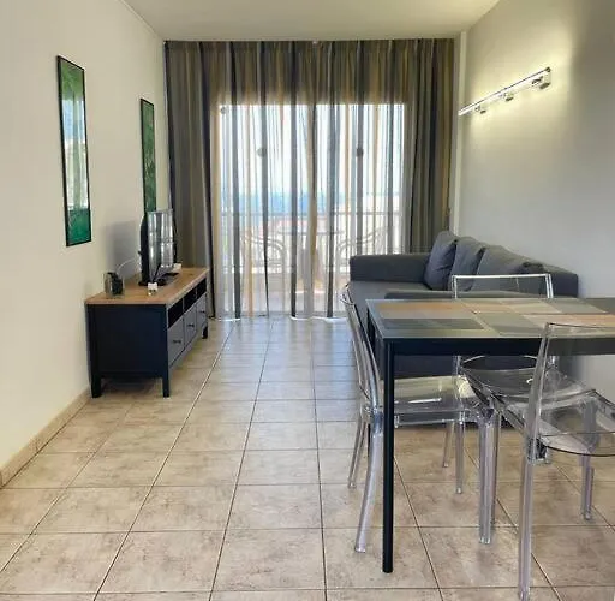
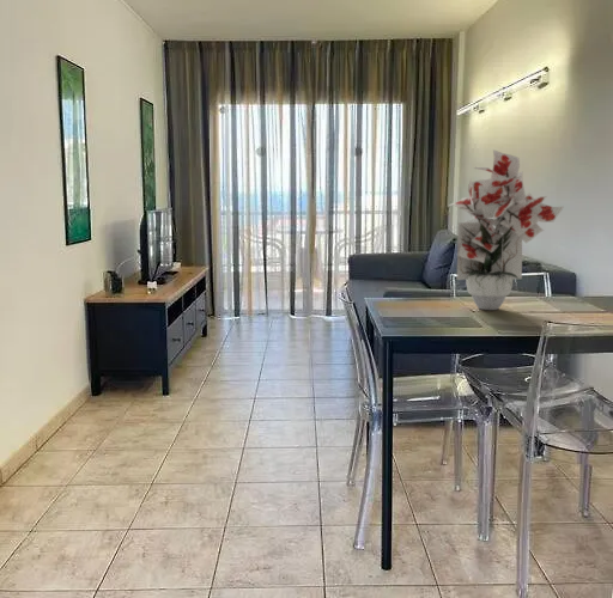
+ bouquet (492, 231)
